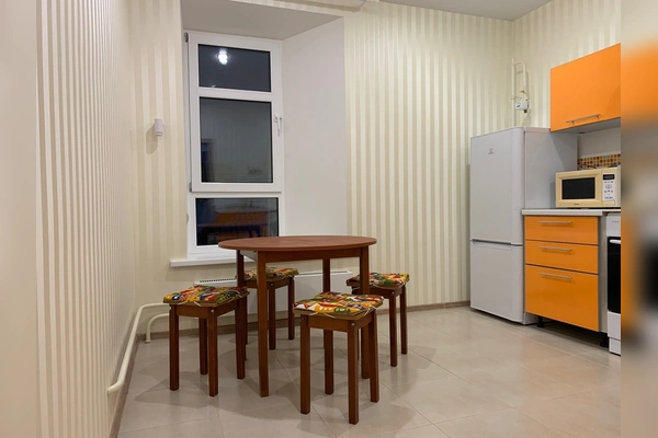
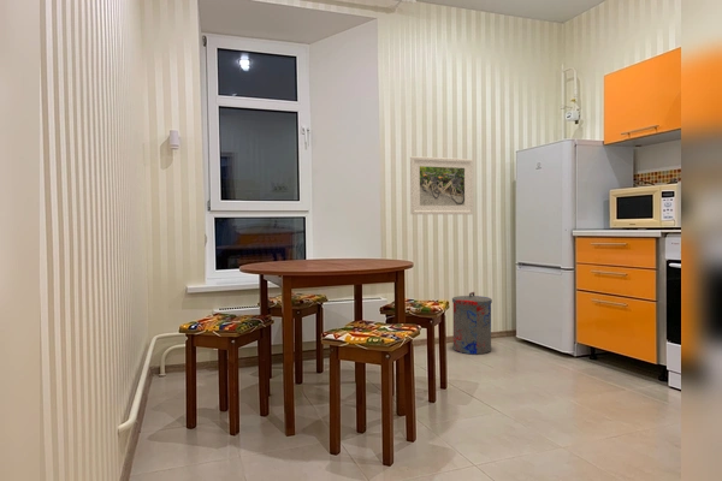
+ trash can (472, 320)
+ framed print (442, 185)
